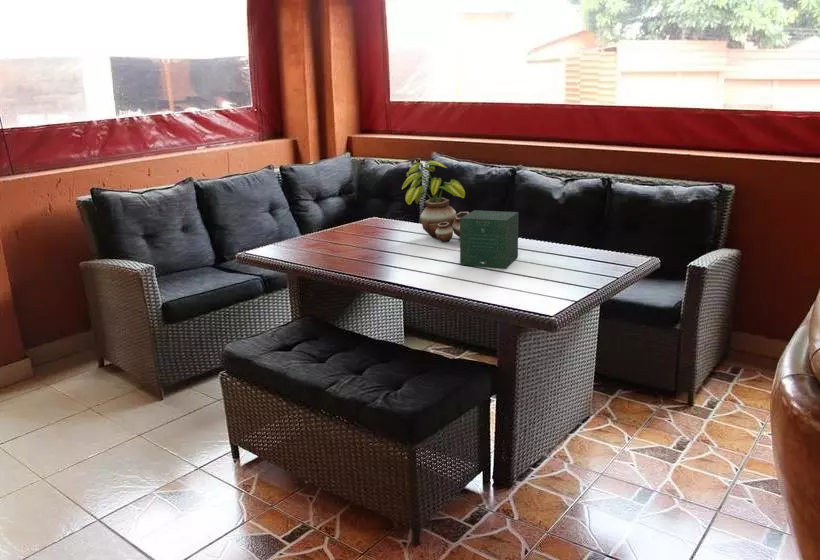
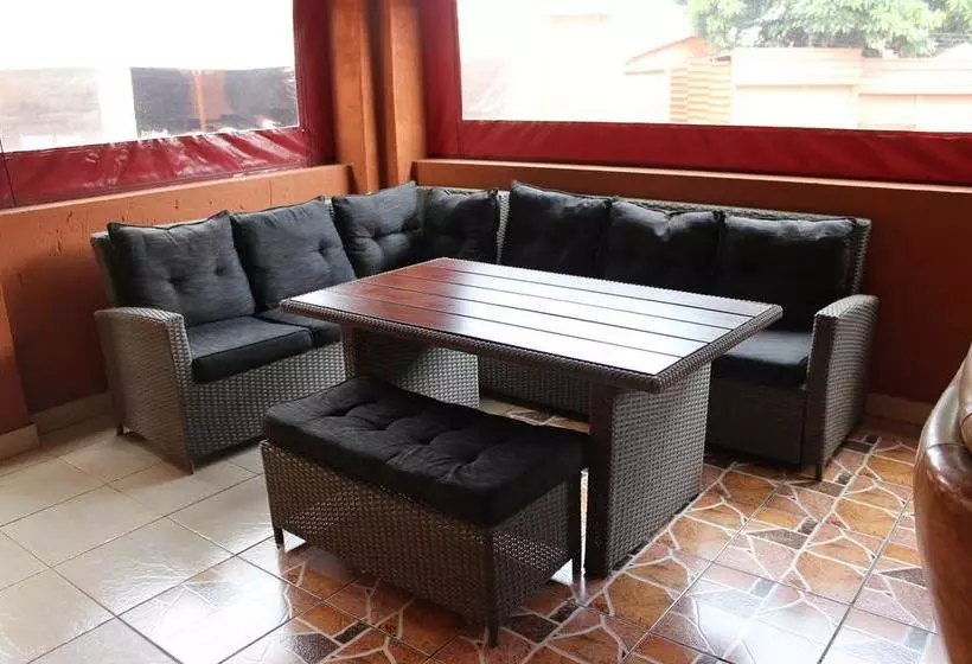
- potted plant (435, 200)
- gift box (489, 238)
